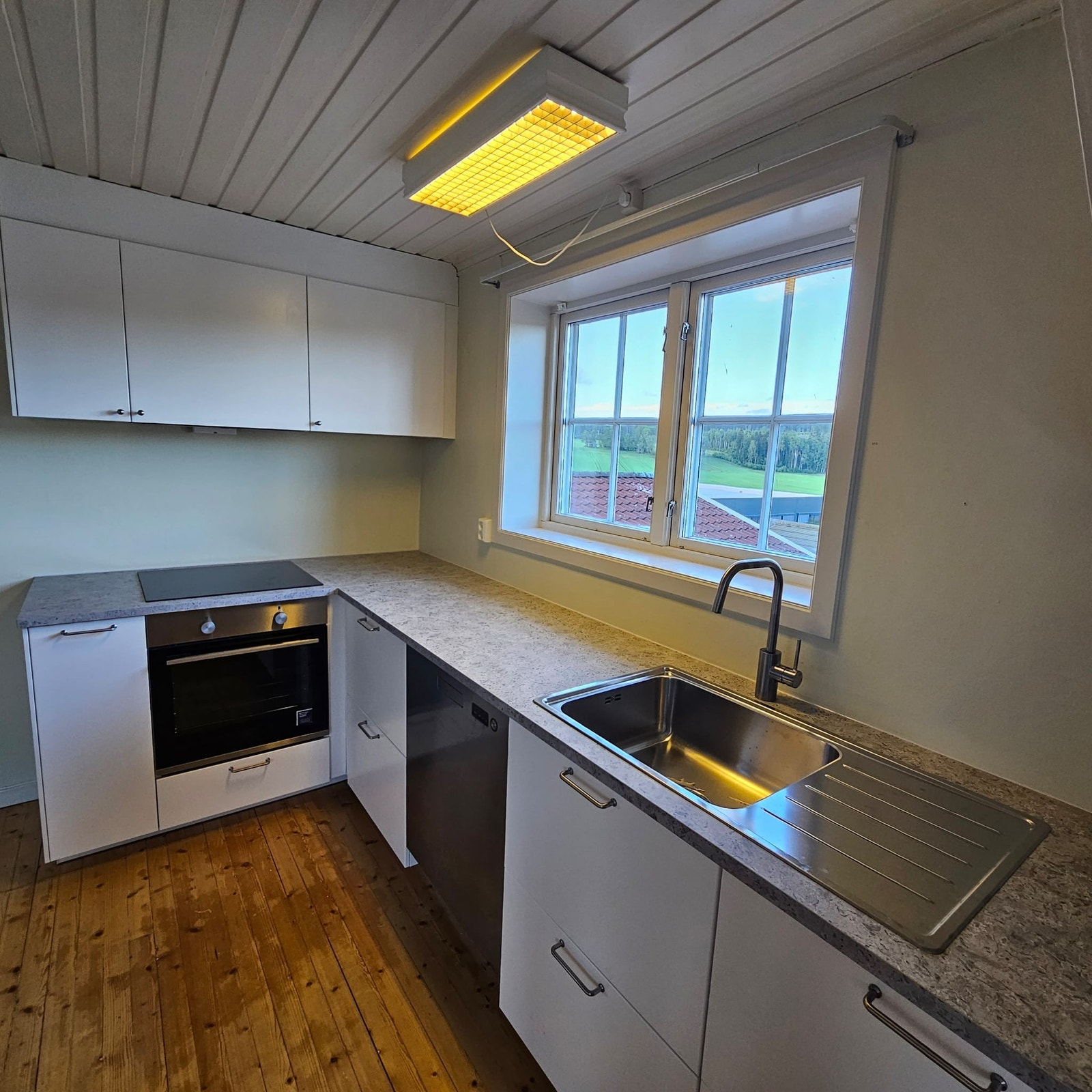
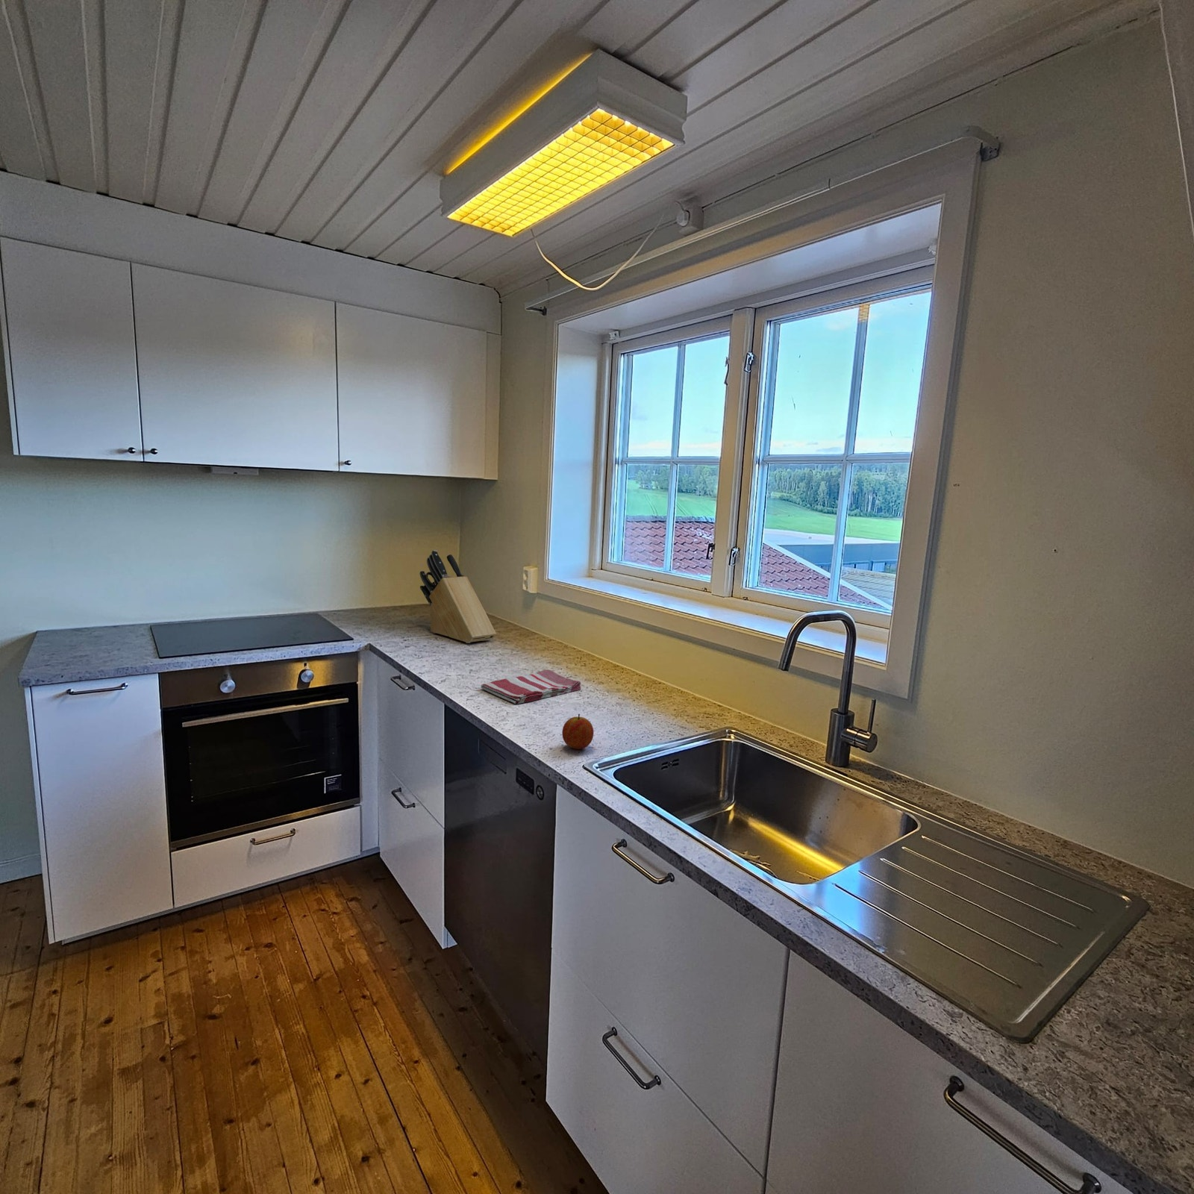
+ knife block (456, 594)
+ dish towel (531, 684)
+ fruit (577, 730)
